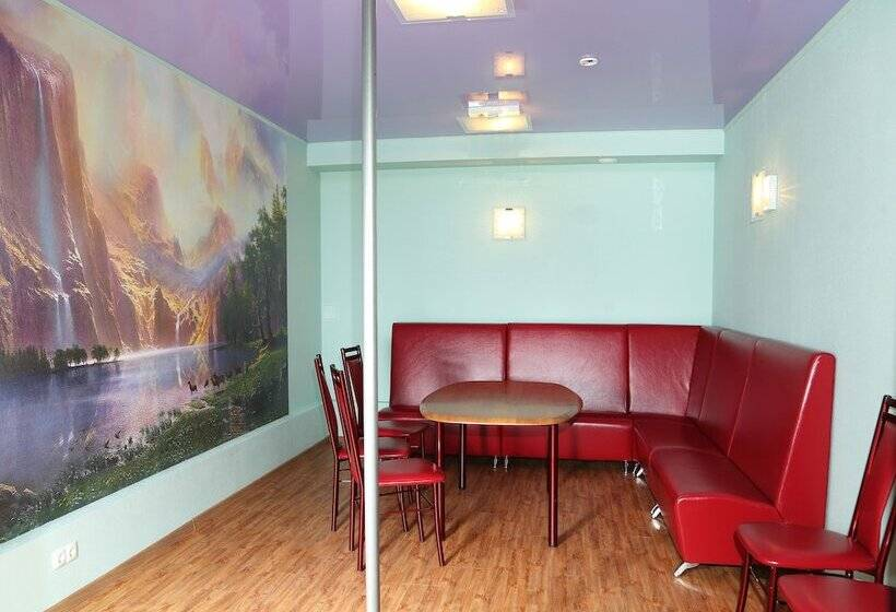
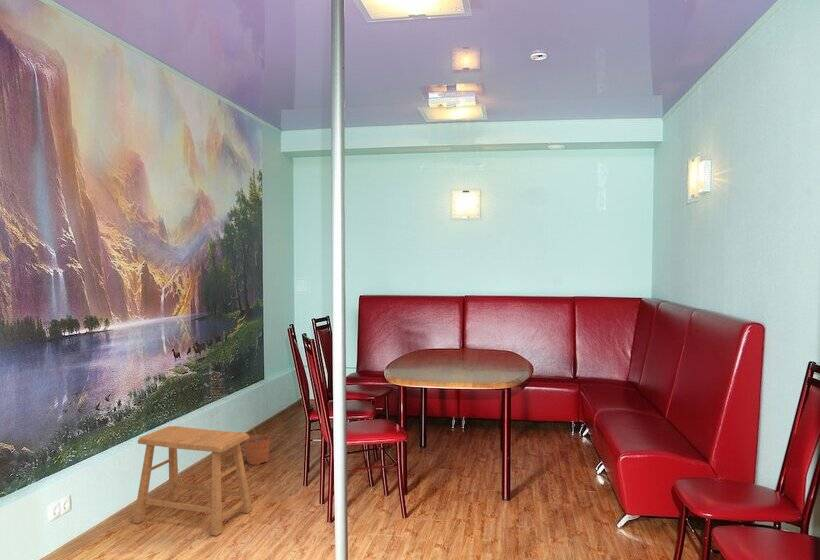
+ plant pot (257, 443)
+ stool (194, 485)
